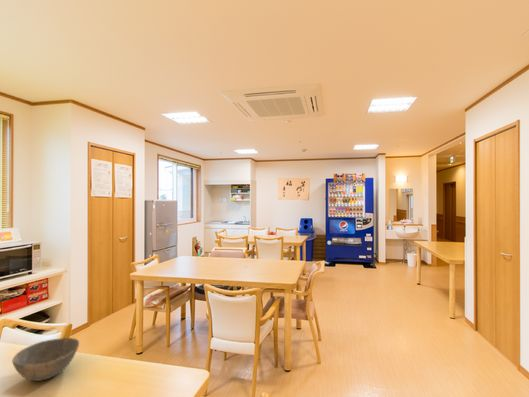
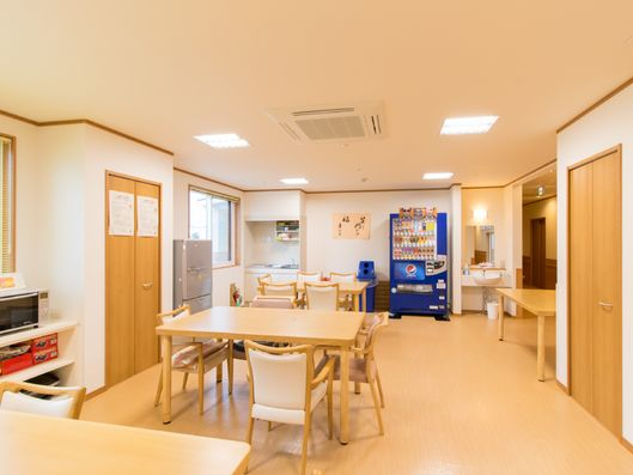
- bowl (47, 361)
